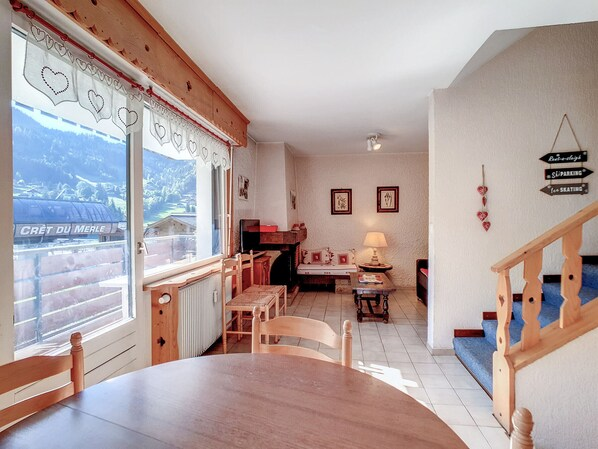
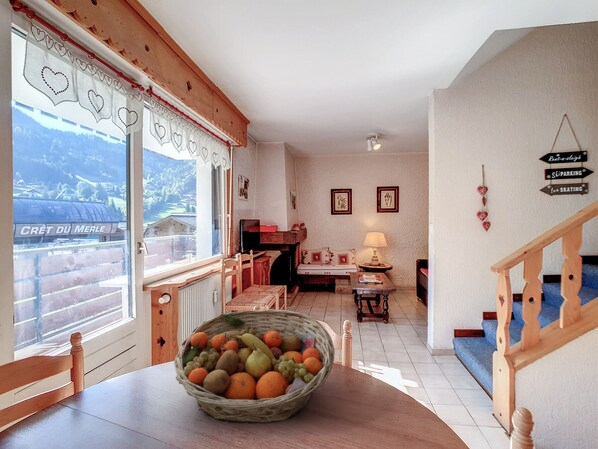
+ fruit basket (256, 358)
